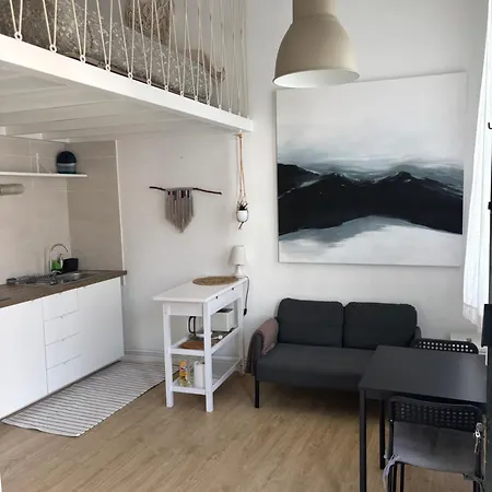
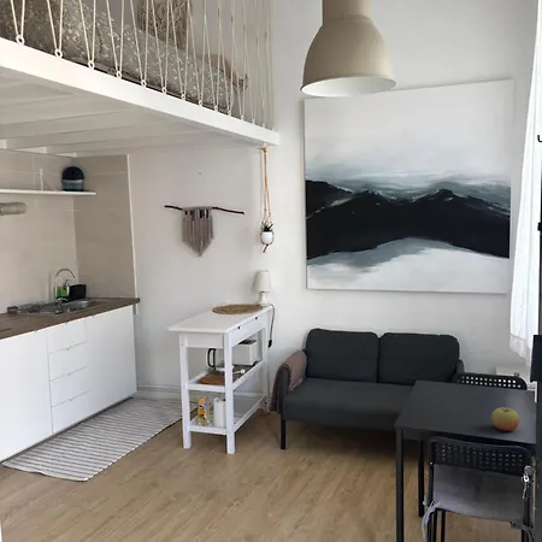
+ apple (505, 418)
